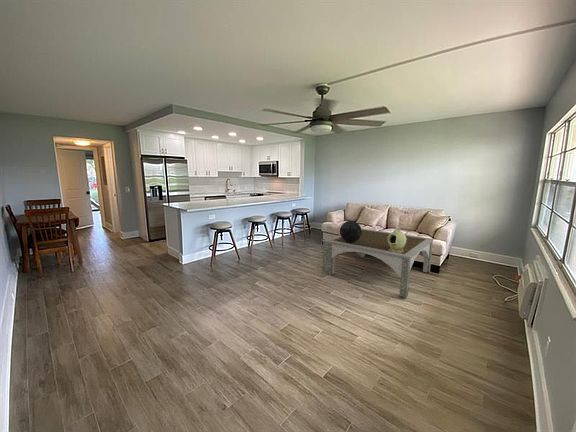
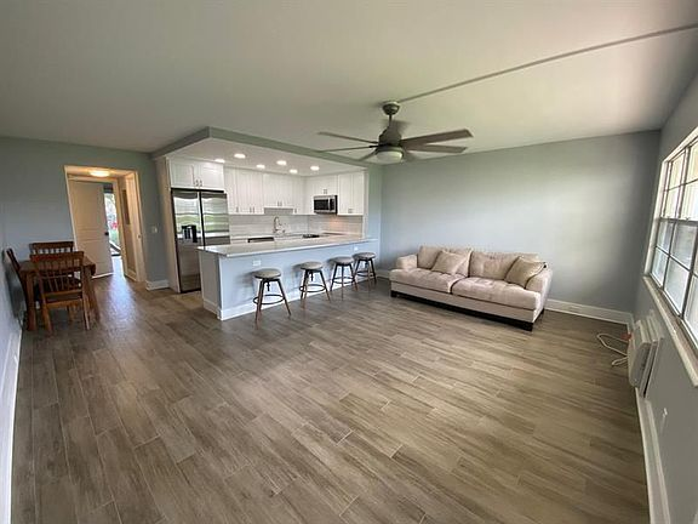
- decorative sphere (350, 231)
- vessel (396, 238)
- coffee table (377, 255)
